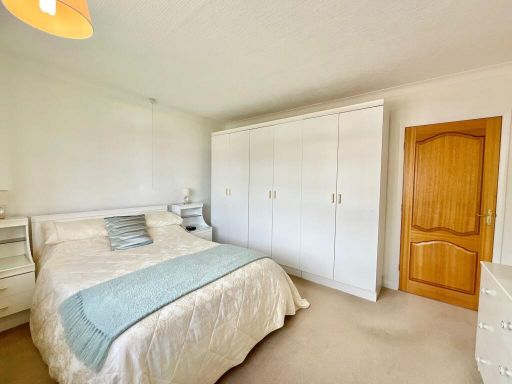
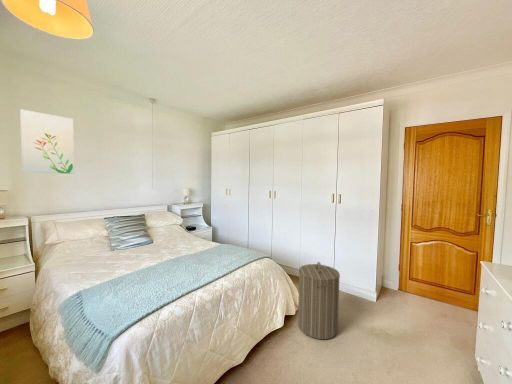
+ laundry hamper (318, 294)
+ wall art (49, 144)
